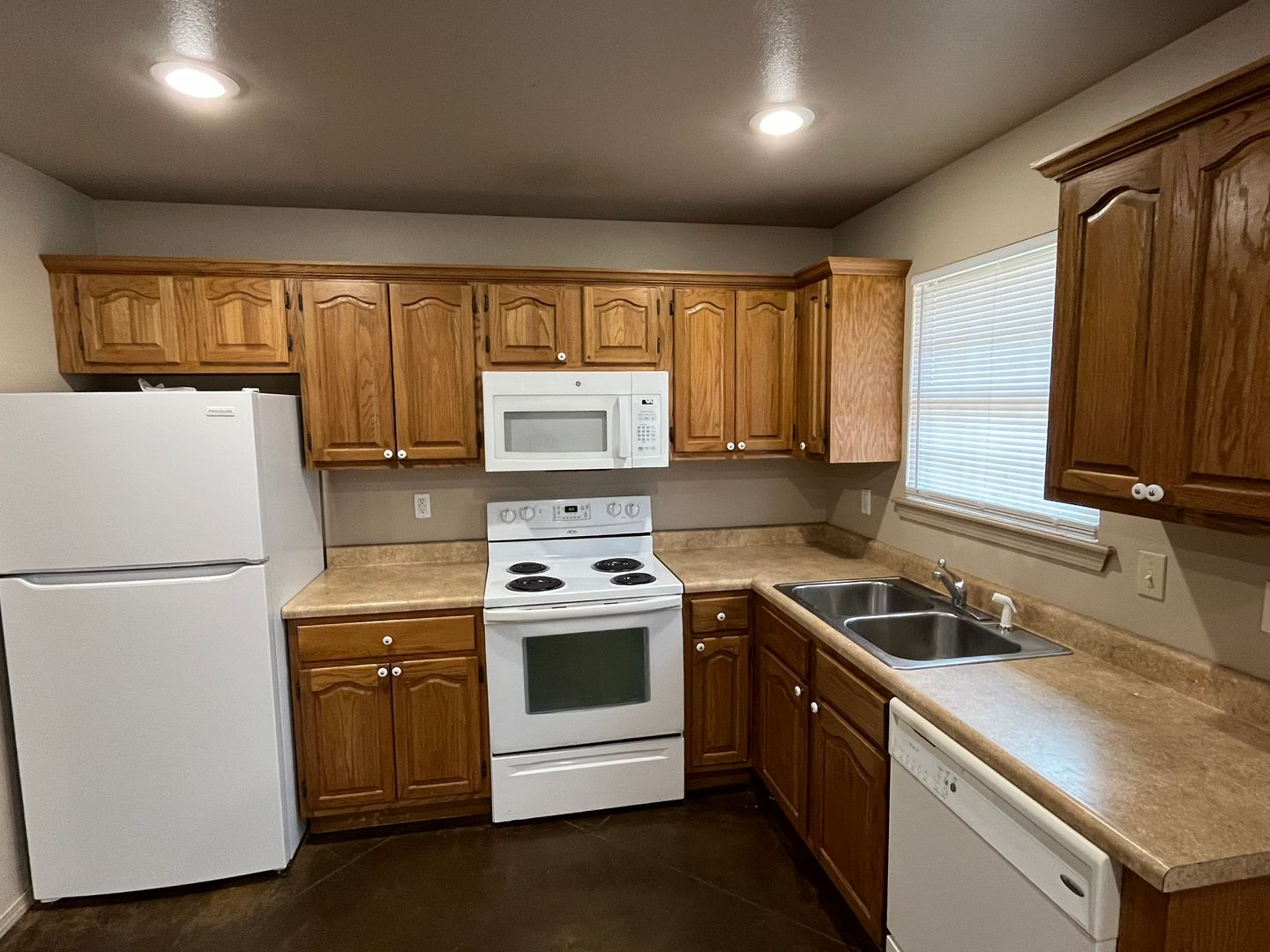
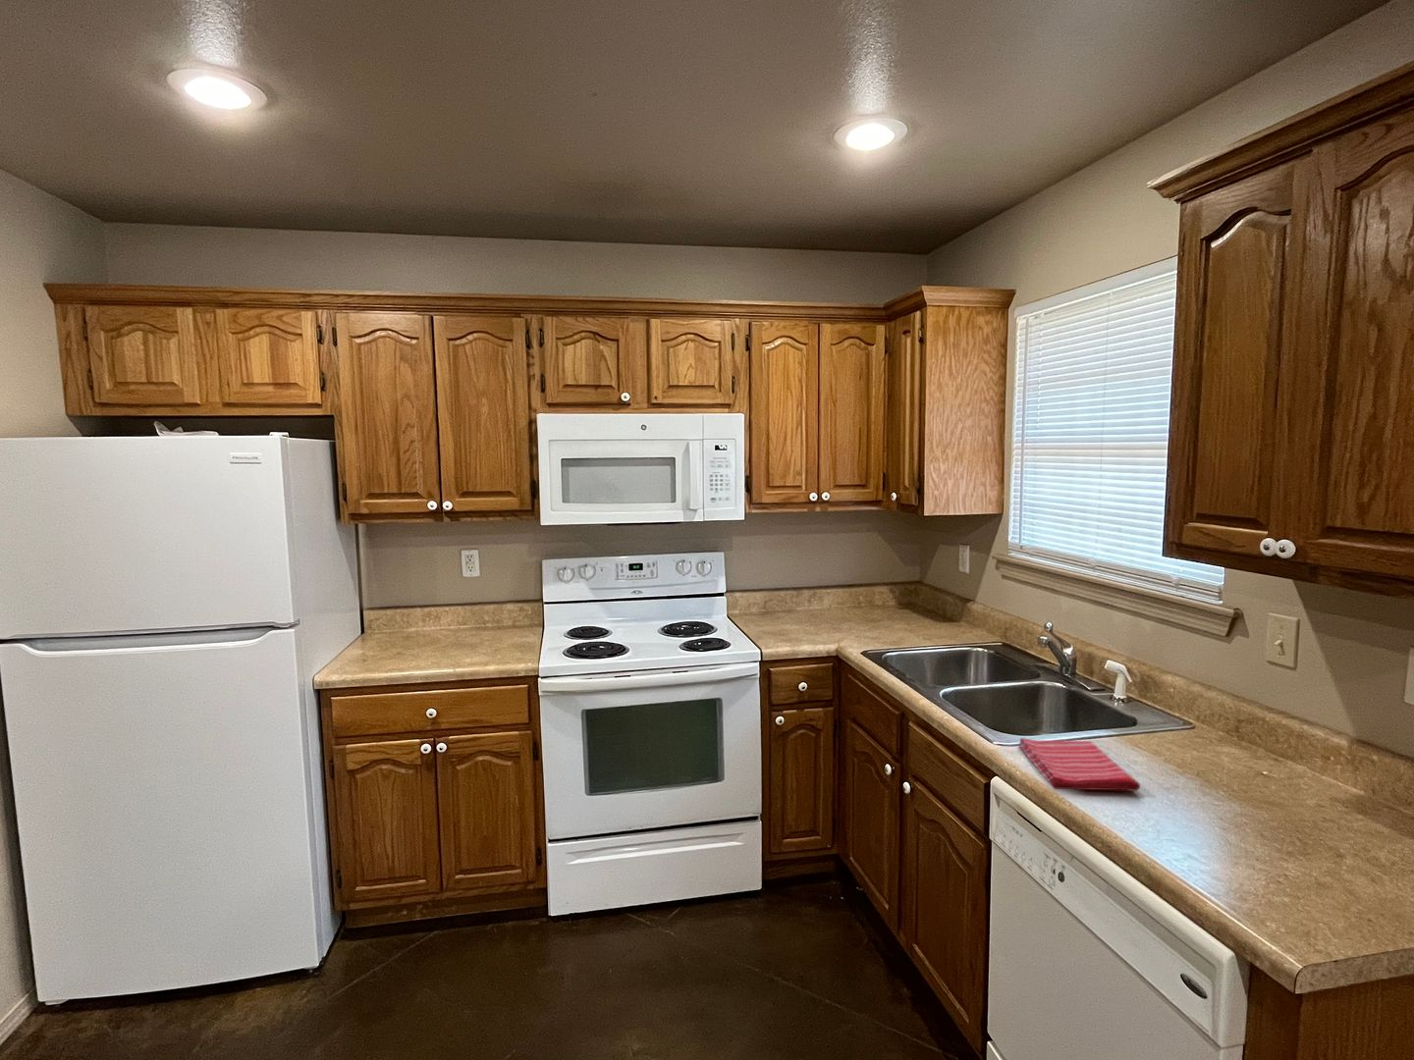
+ dish towel (1074, 762)
